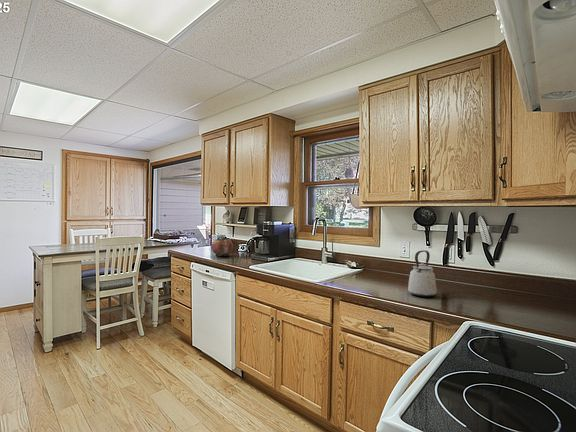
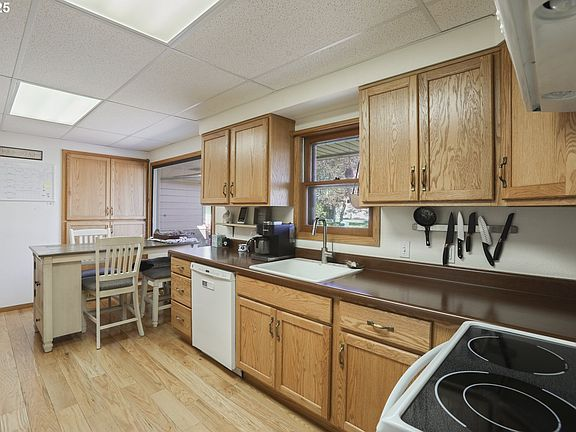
- kettle (424, 272)
- bowl (222, 247)
